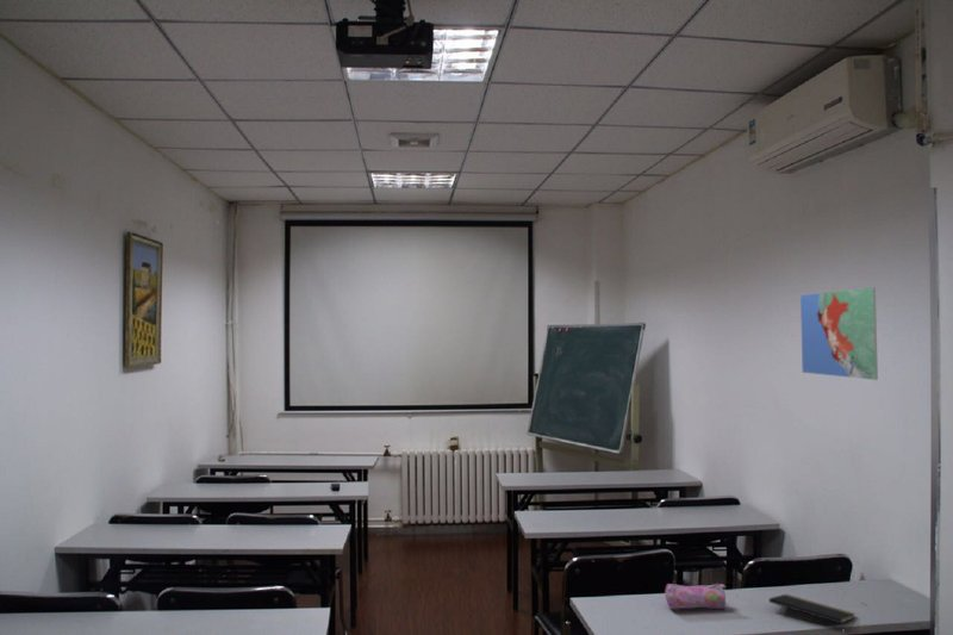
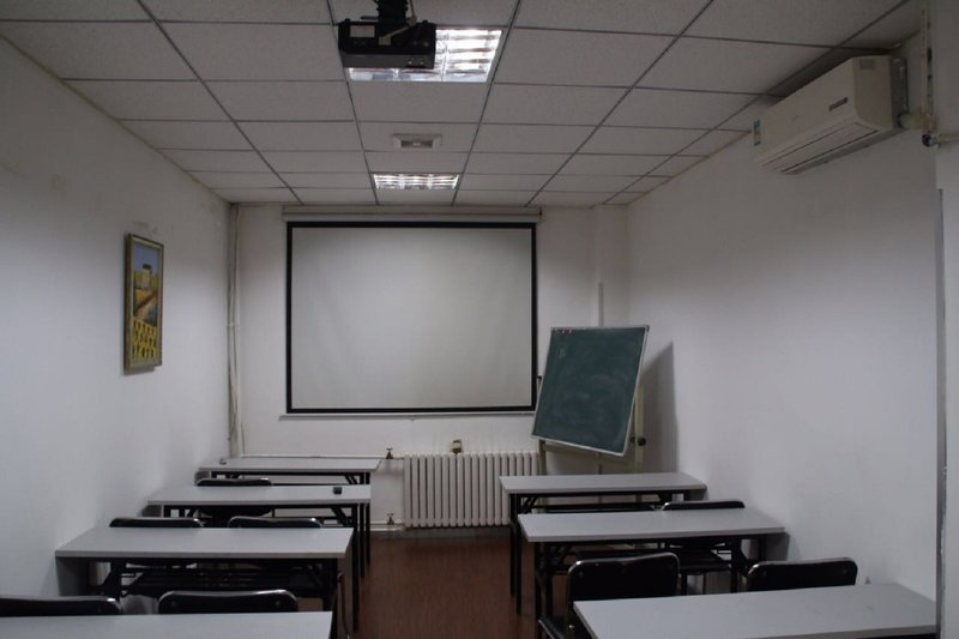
- notepad (811, 608)
- pencil case (696, 596)
- map (834, 334)
